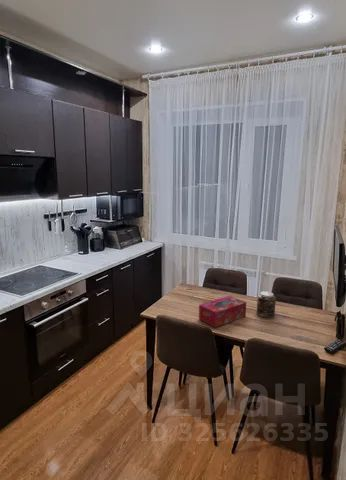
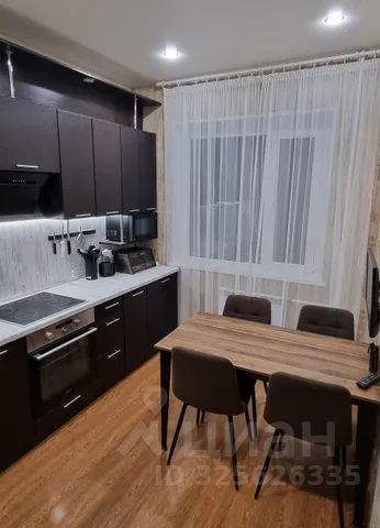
- jar (266, 303)
- tissue box (222, 310)
